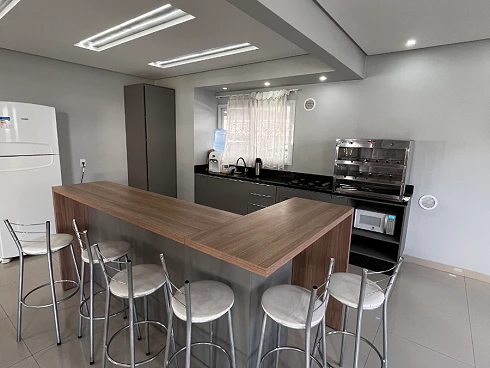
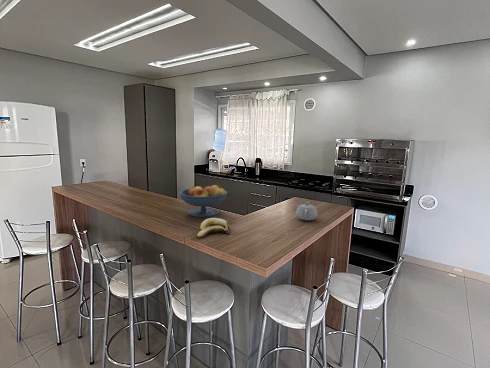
+ banana (214, 226)
+ fruit bowl (203, 198)
+ teapot (307, 210)
